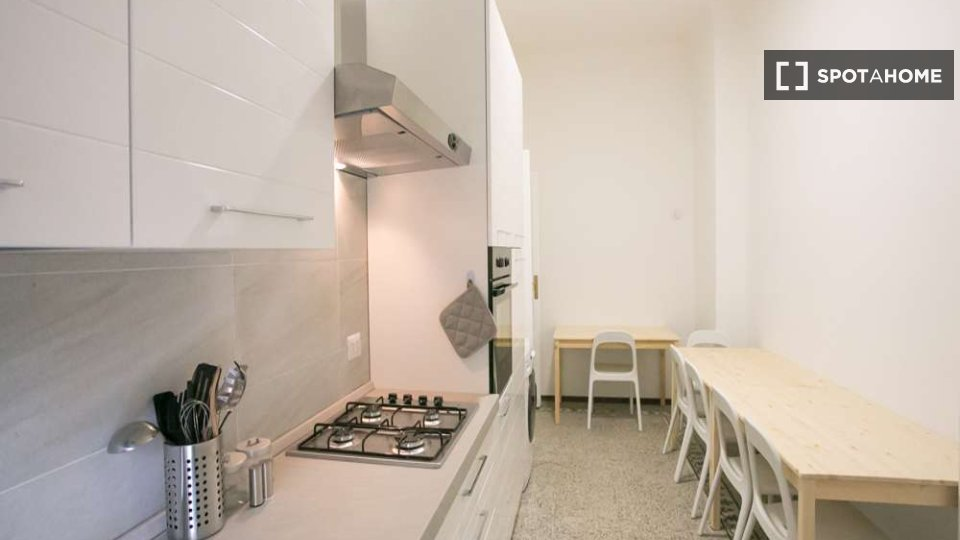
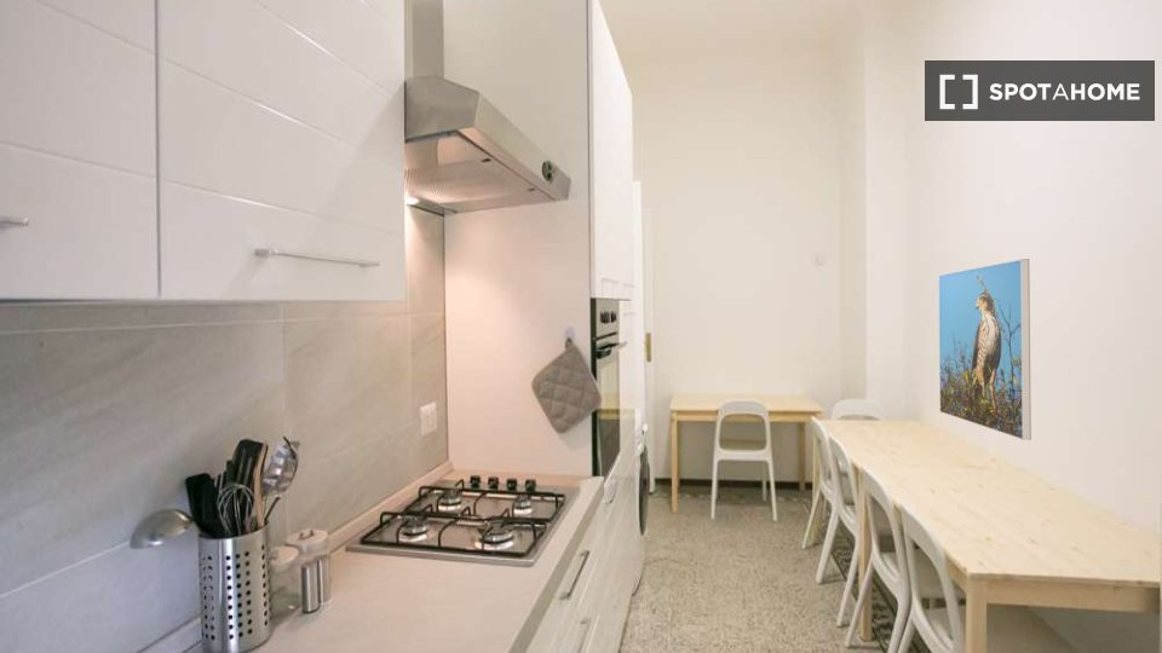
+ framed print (978, 346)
